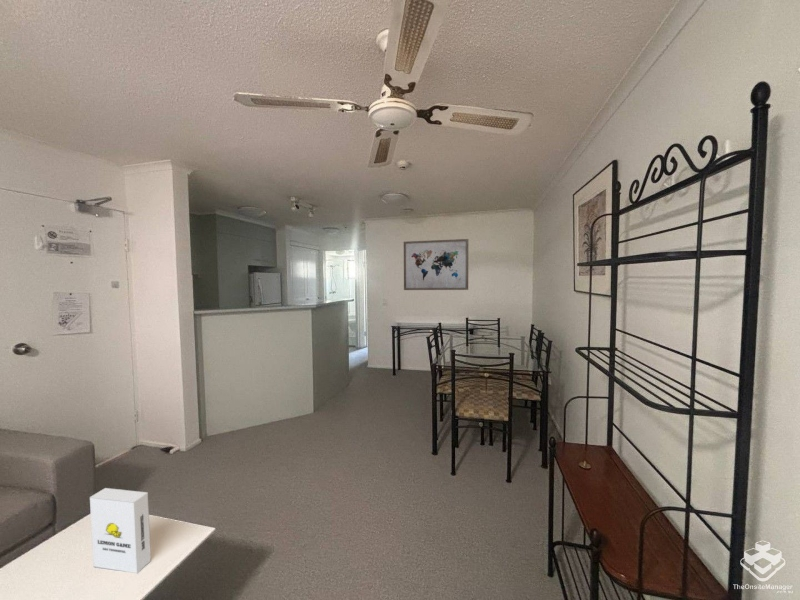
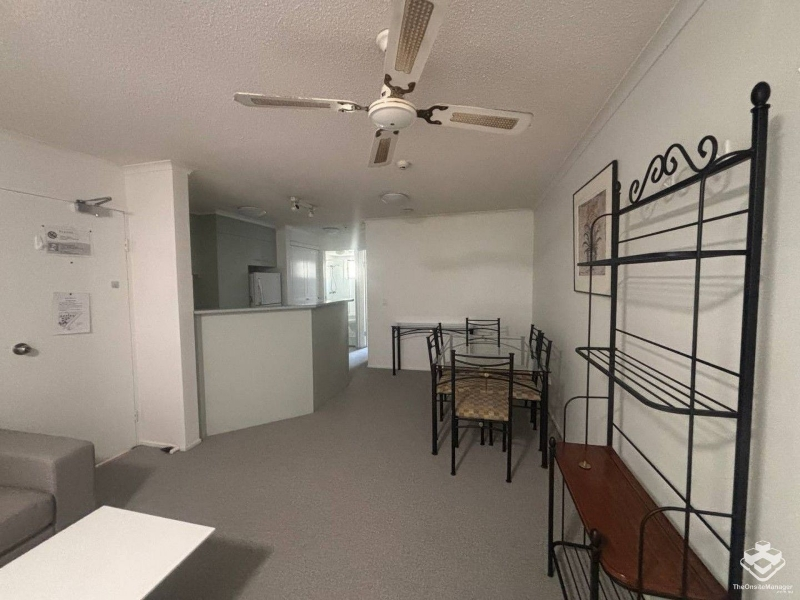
- board game (120, 529)
- wall art (435, 265)
